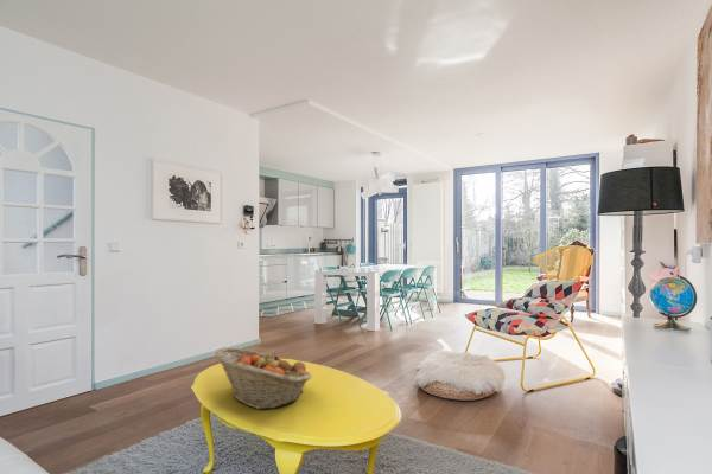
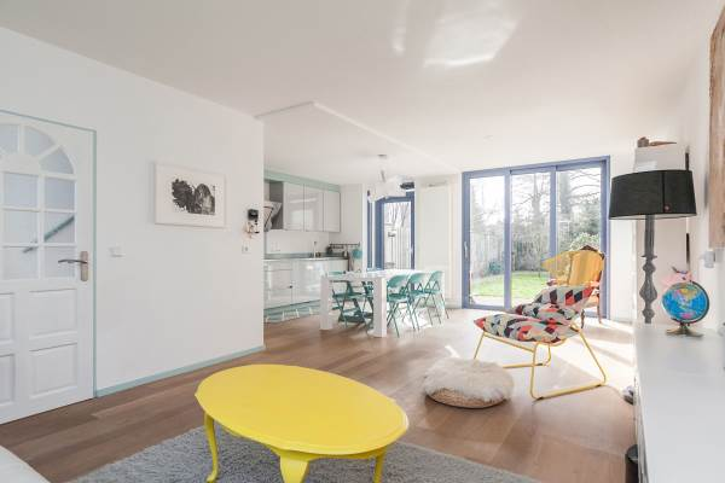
- fruit basket (262, 371)
